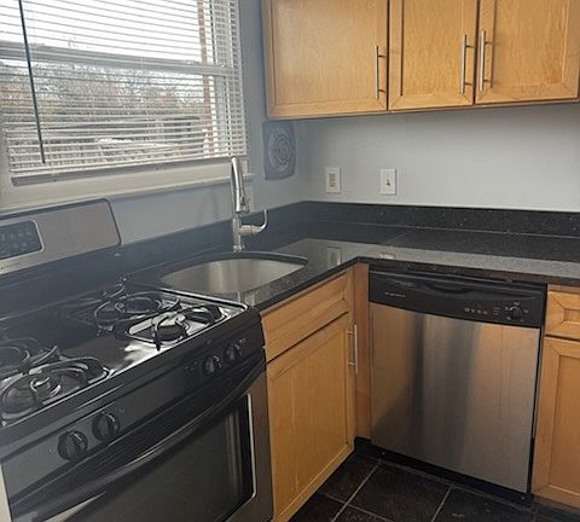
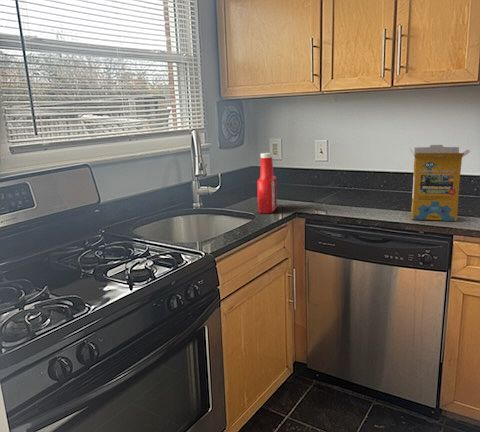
+ soap bottle (266, 182)
+ cereal box (437, 183)
